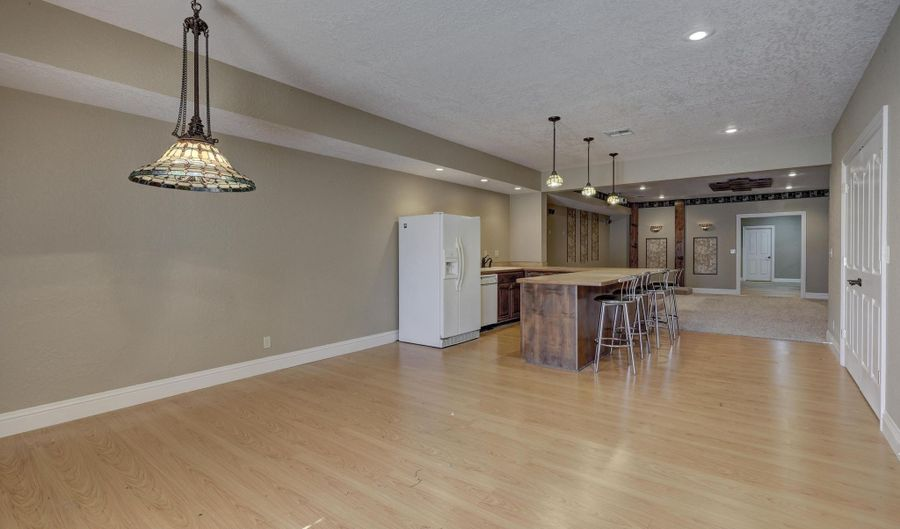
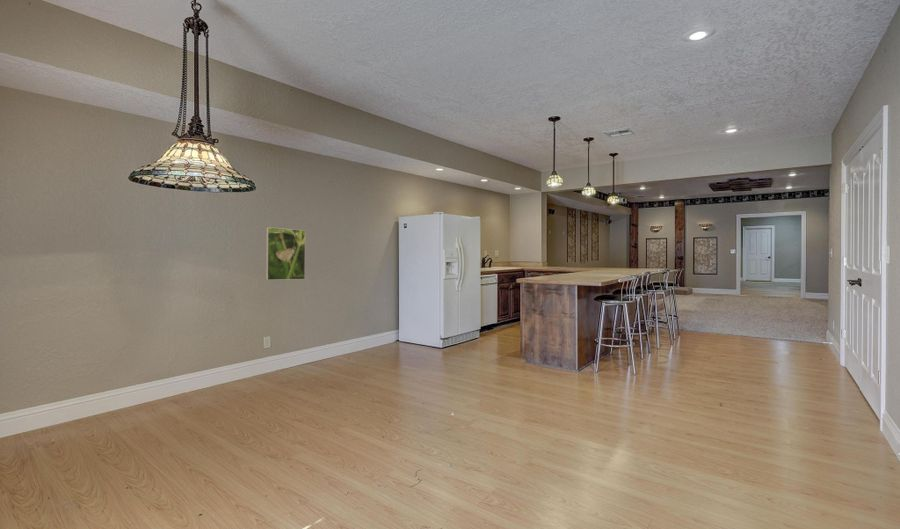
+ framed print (286, 254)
